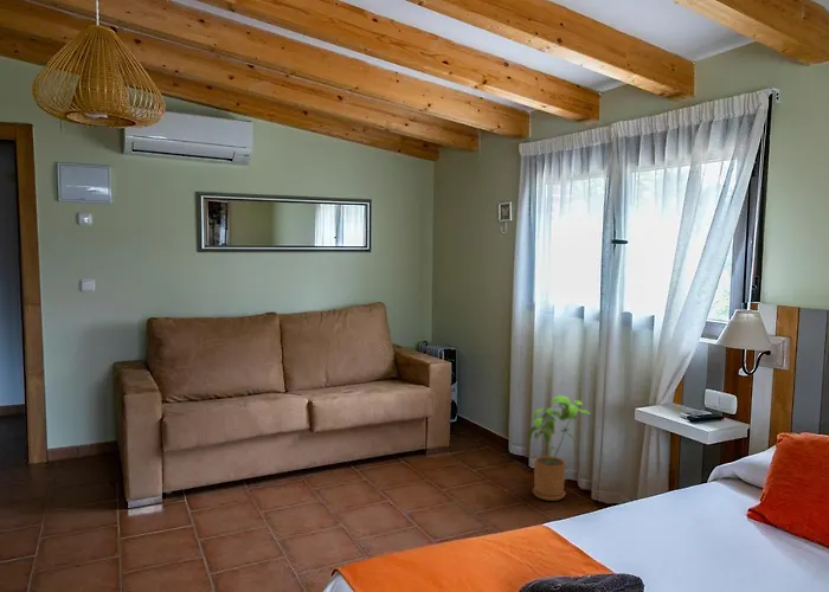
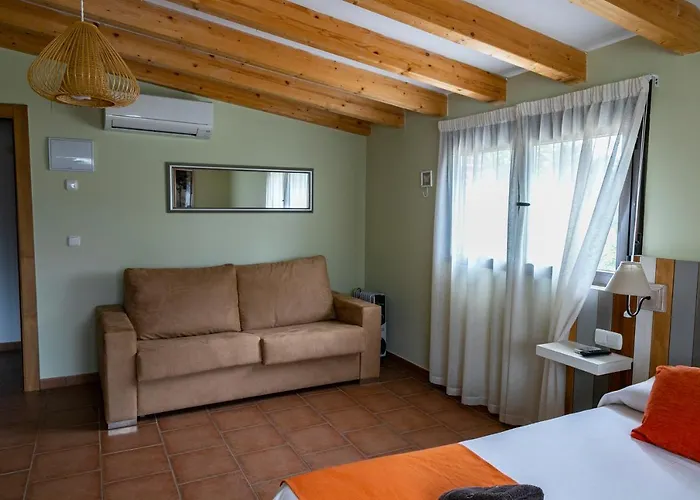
- house plant (551, 445)
